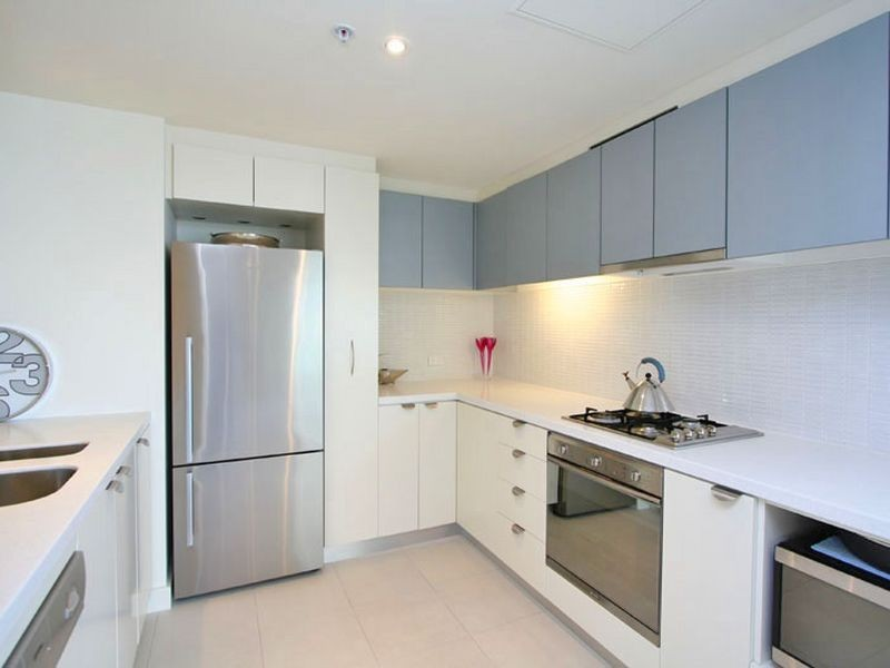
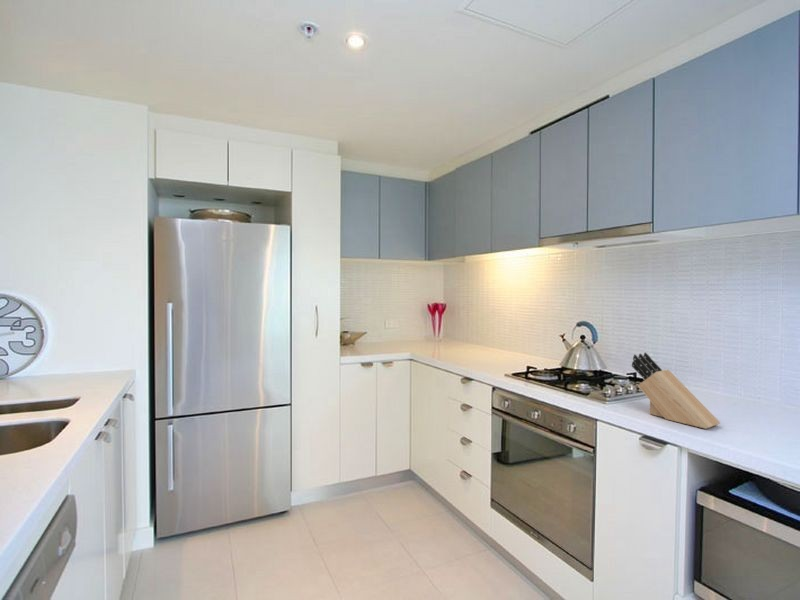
+ knife block (671, 387)
